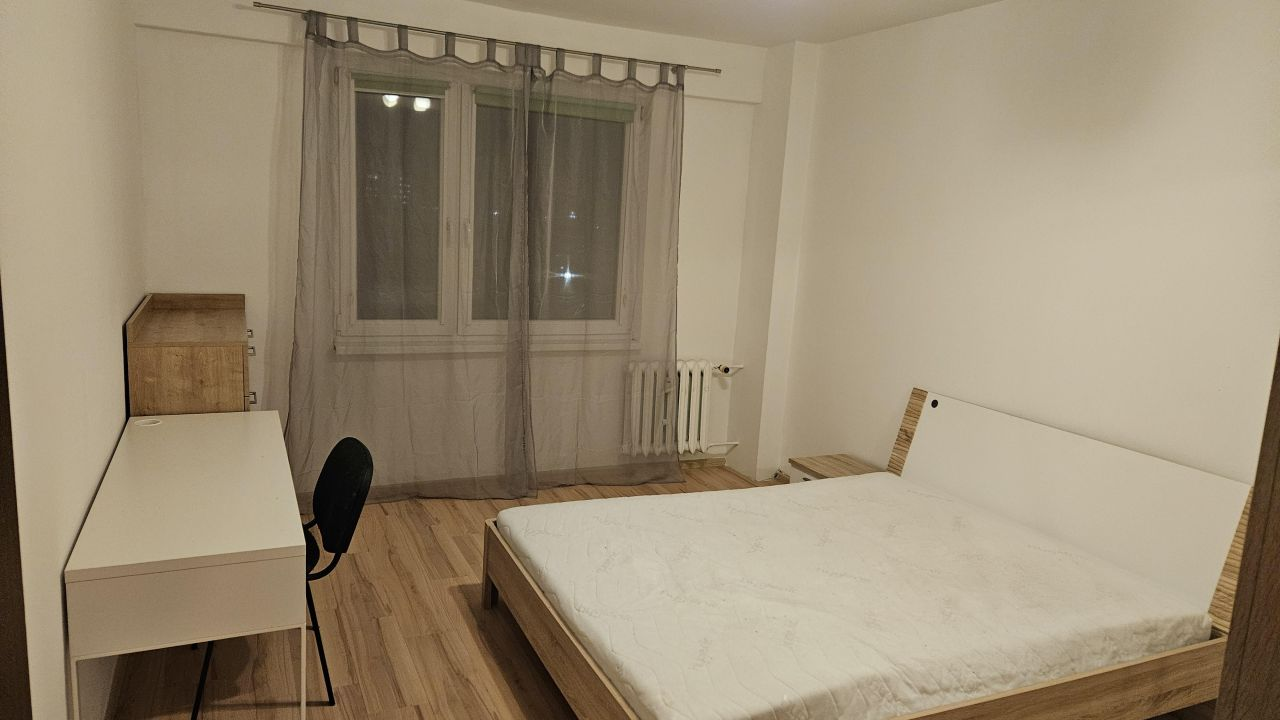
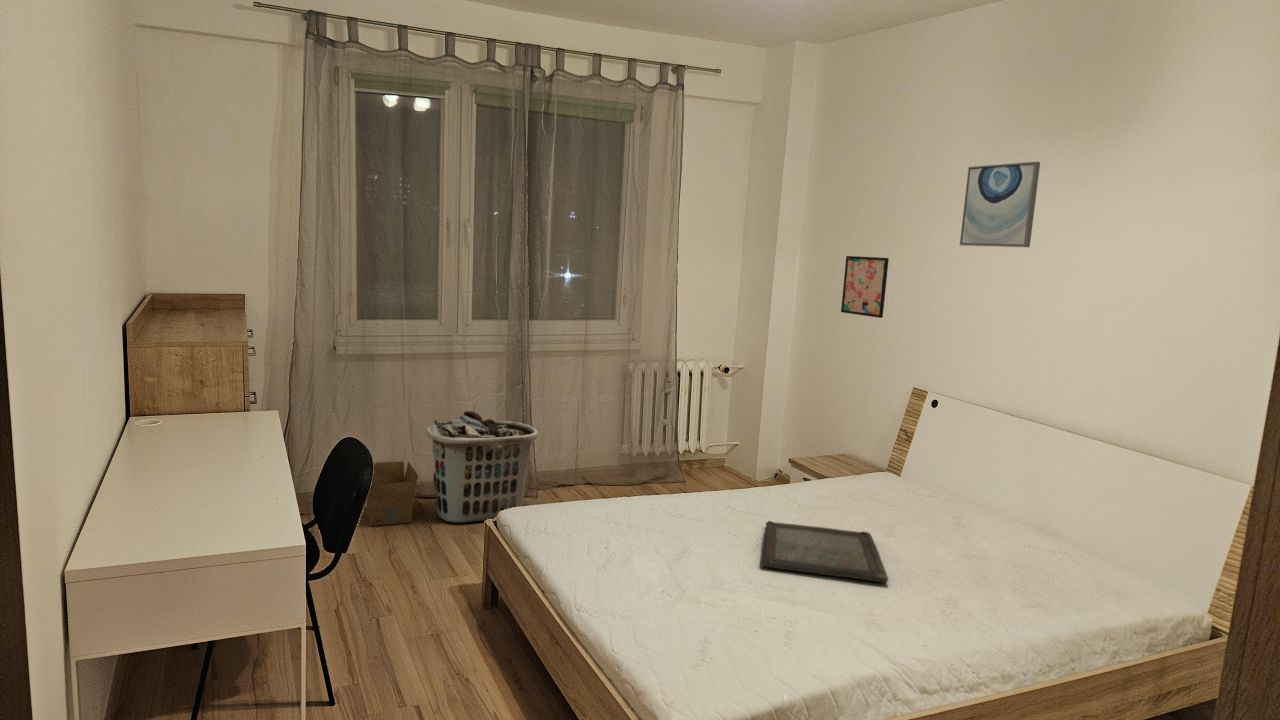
+ serving tray (821, 549)
+ cardboard box (386, 493)
+ wall art (864, 286)
+ clothes hamper (482, 463)
+ wall art (997, 205)
